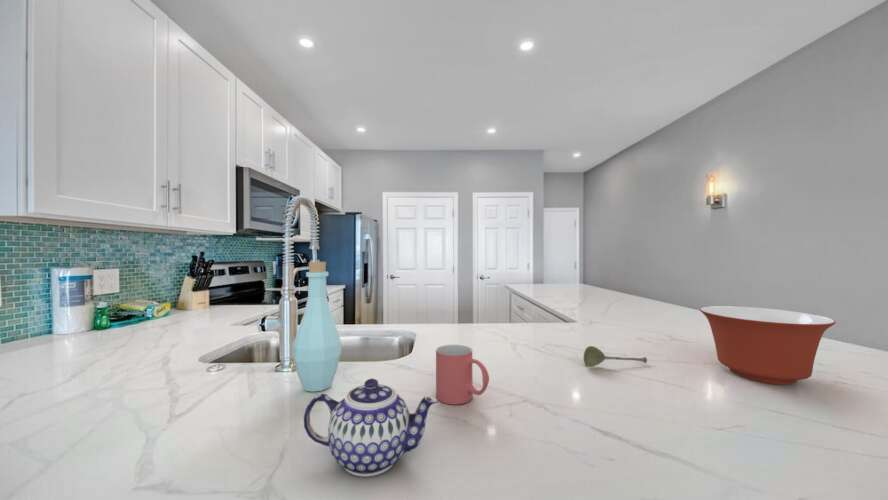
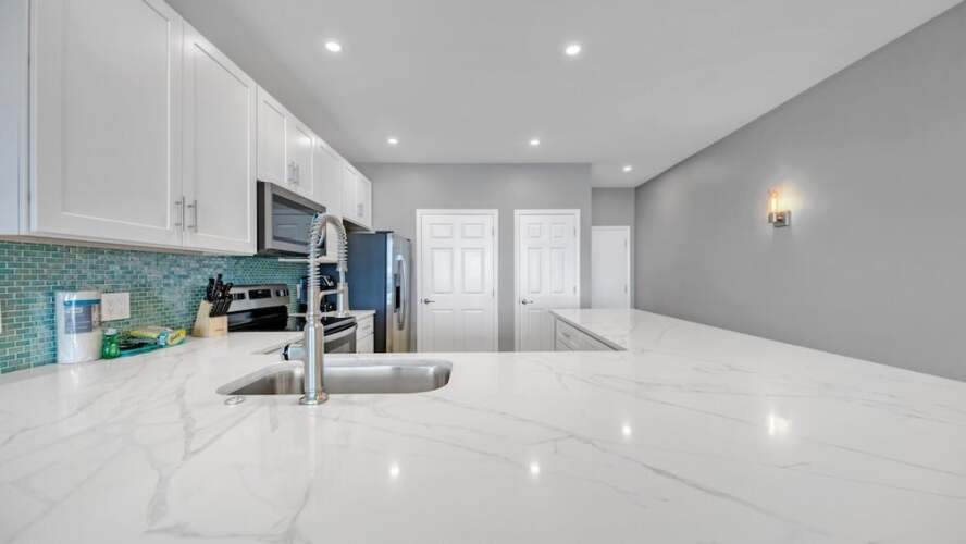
- soupspoon (614, 357)
- mug (462, 375)
- teapot (371, 419)
- bottle (317, 323)
- mixing bowl (761, 344)
